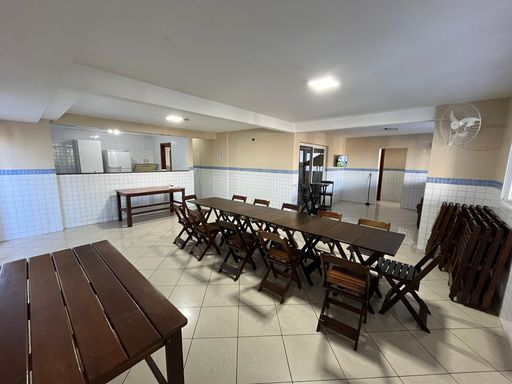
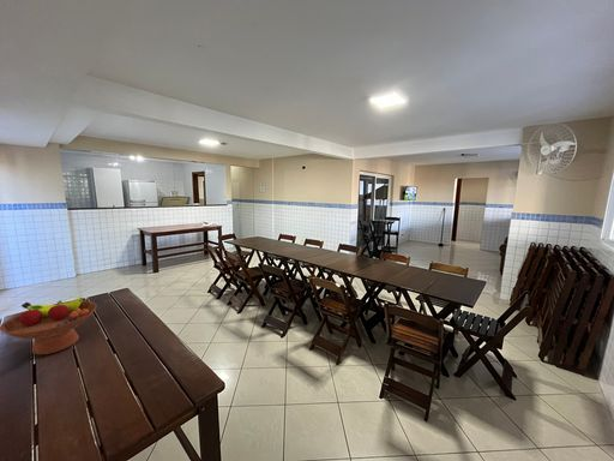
+ fruit bowl (54, 324)
